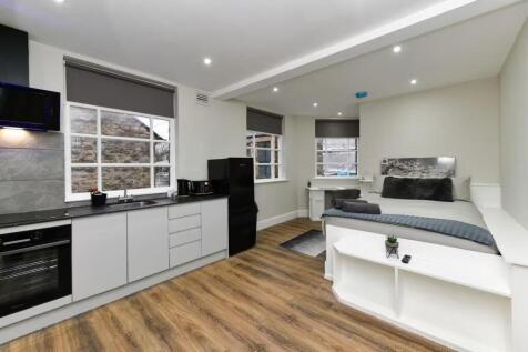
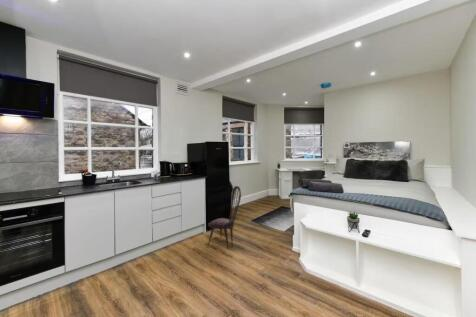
+ dining chair (225, 218)
